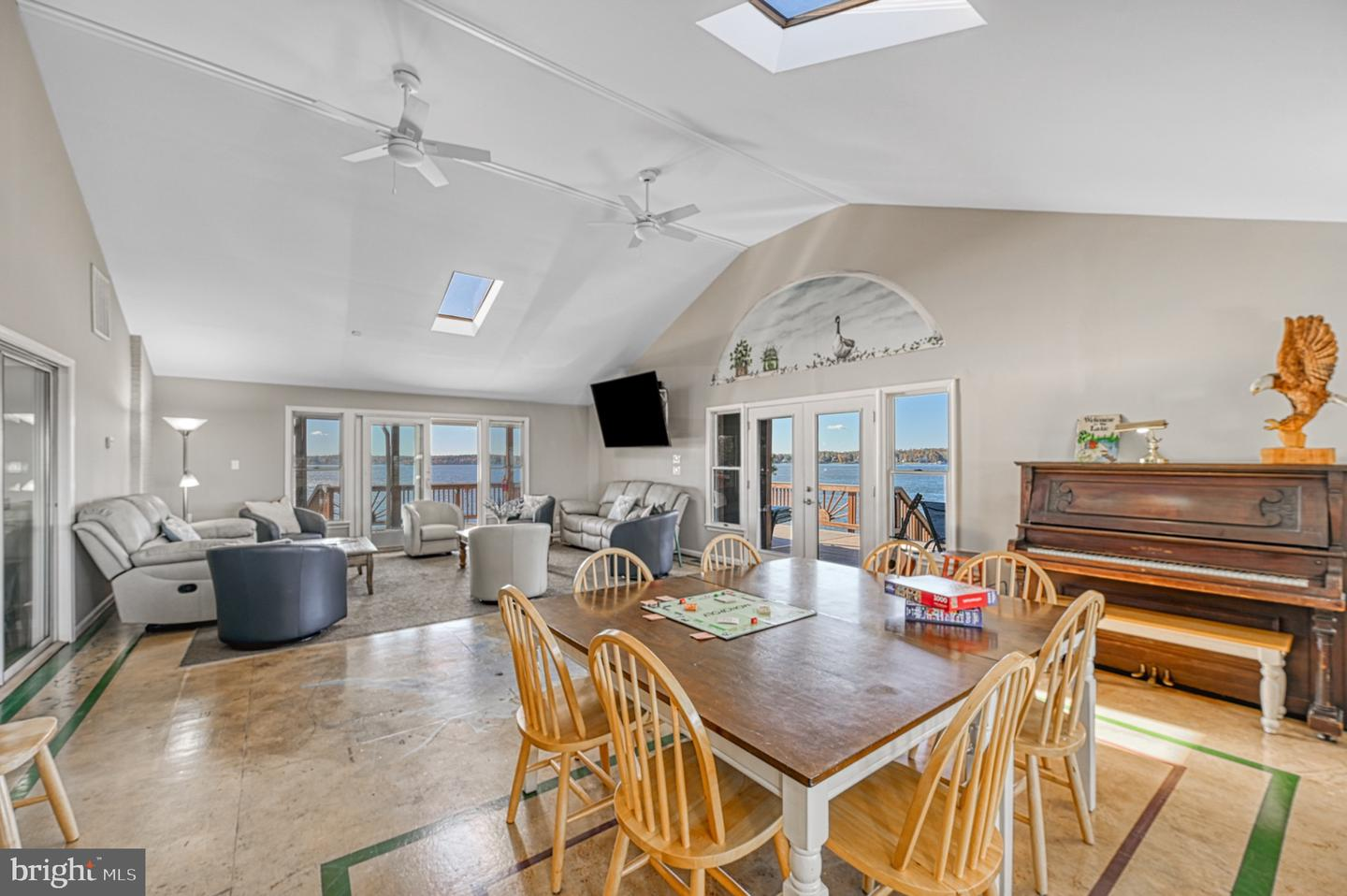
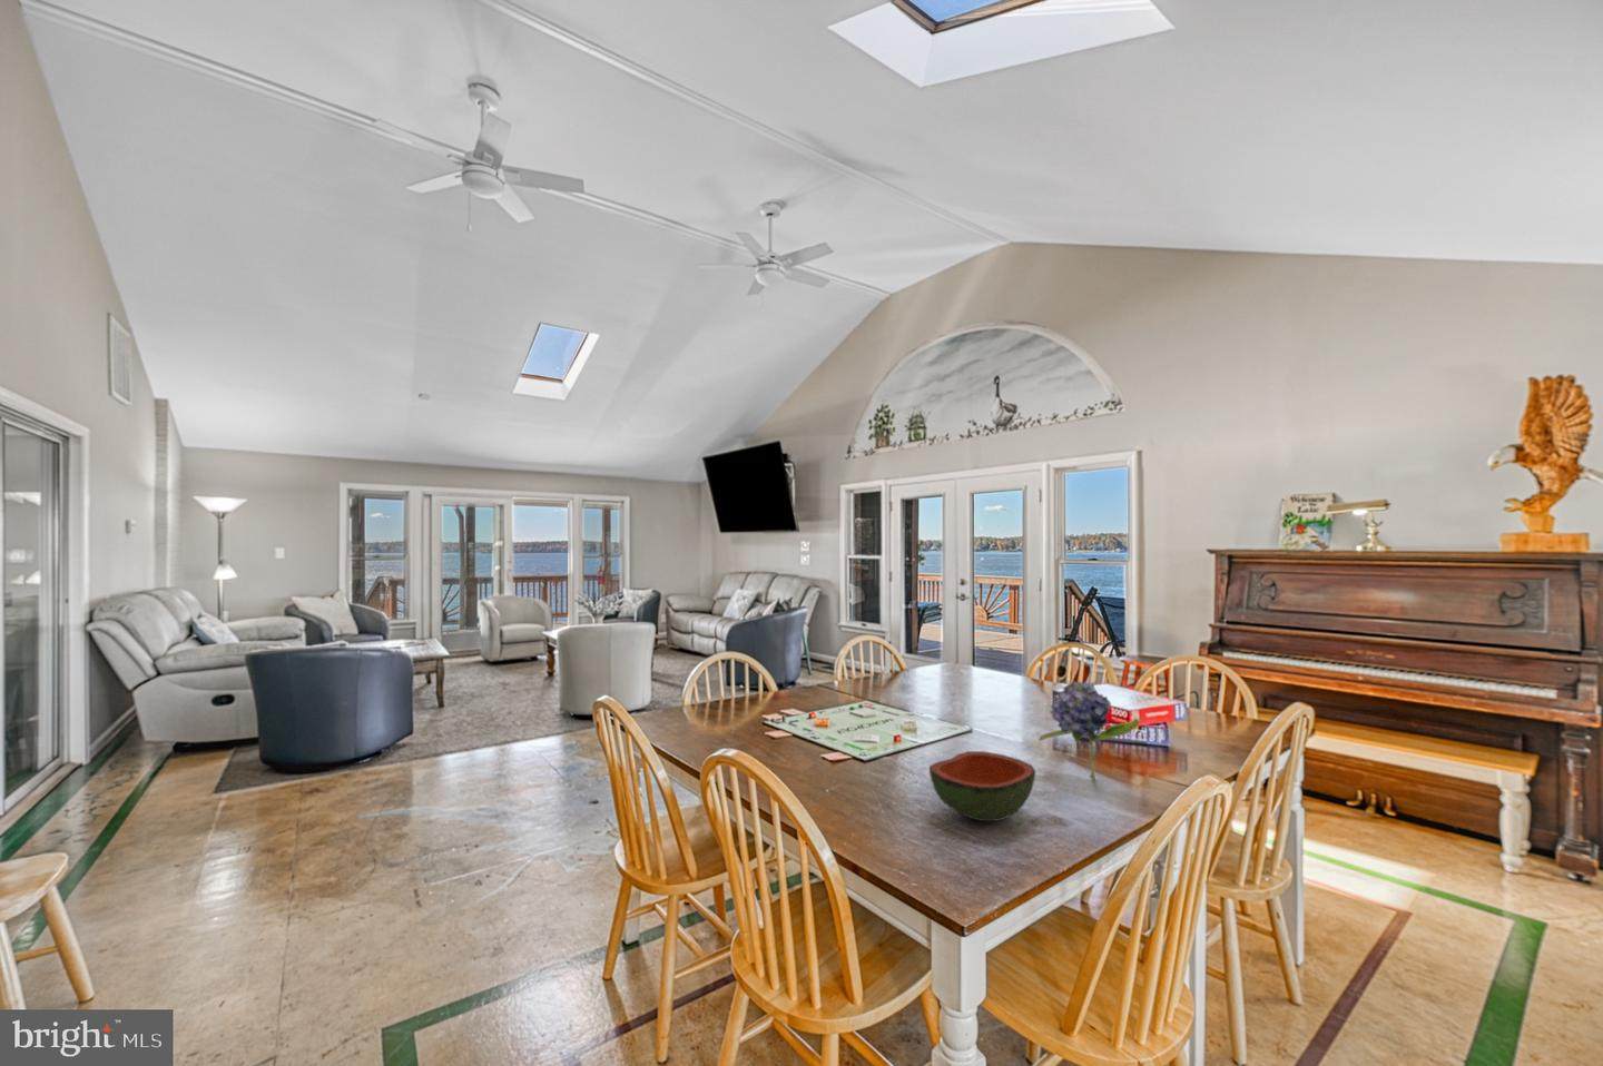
+ flower (1095, 733)
+ bowl (983, 790)
